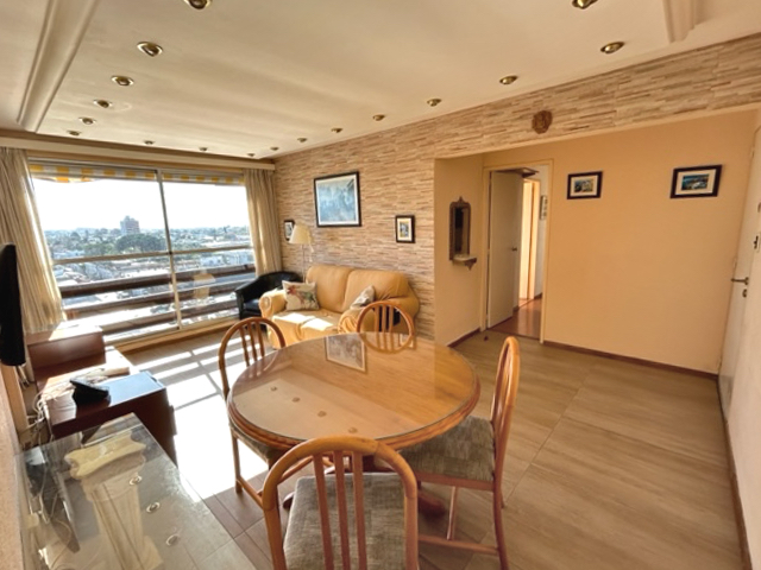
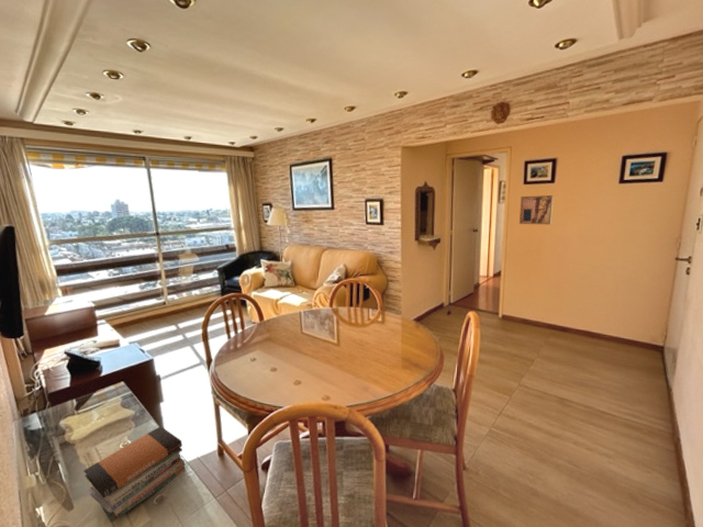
+ wall art (535, 210)
+ book stack (137, 470)
